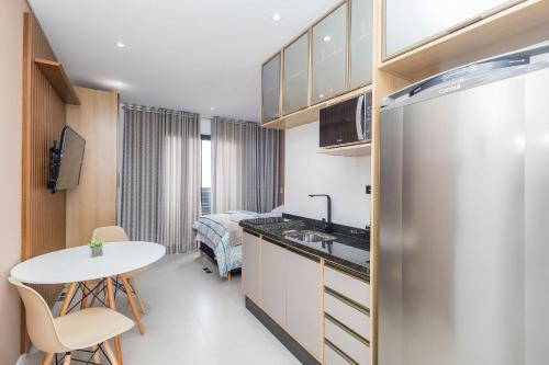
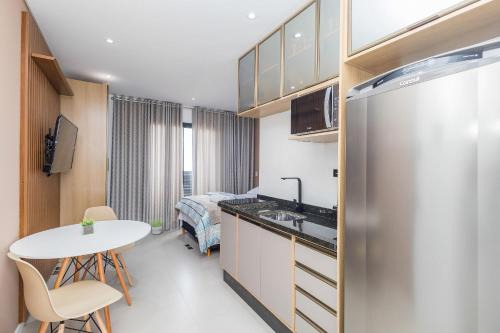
+ potted plant (156, 226)
